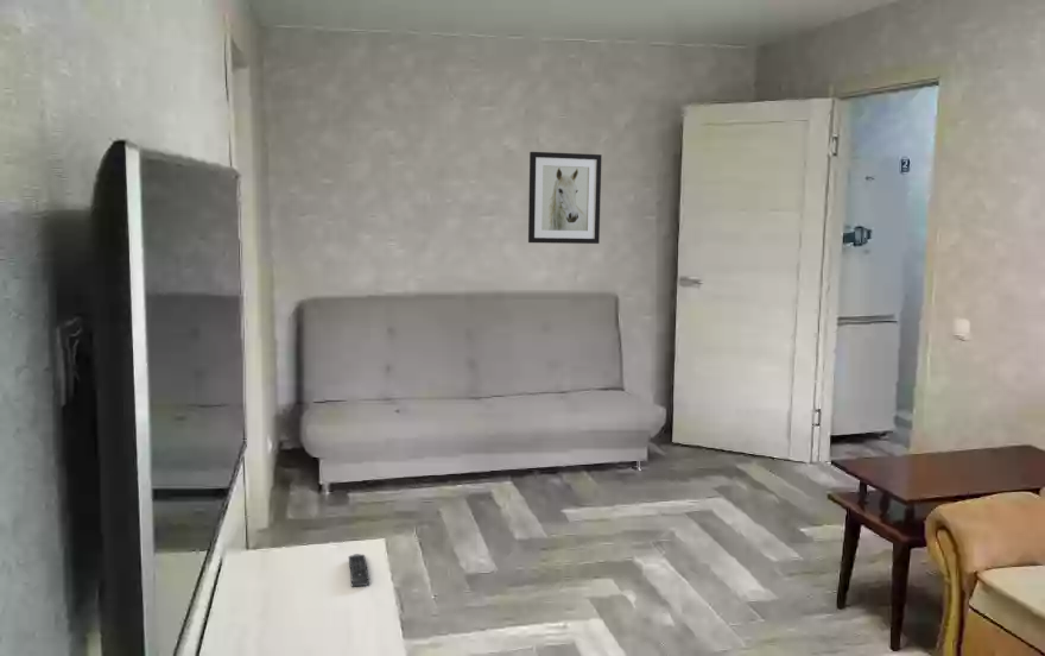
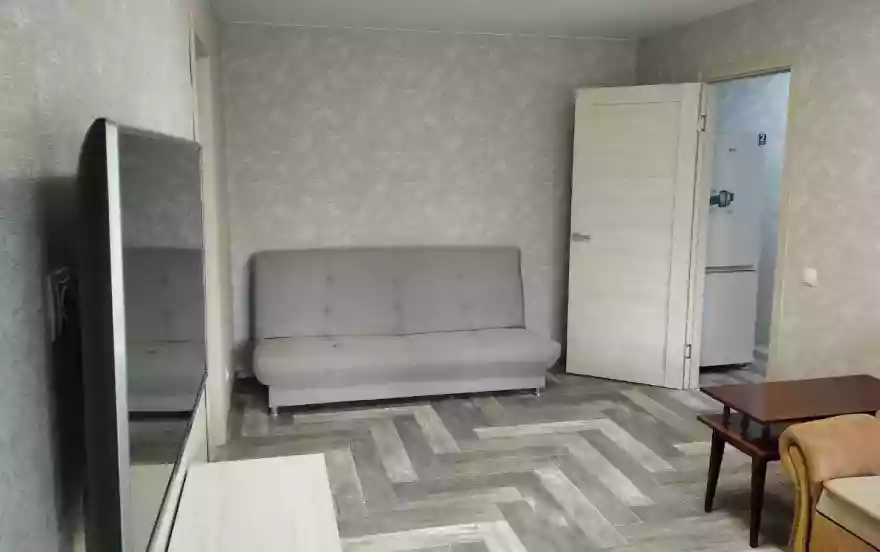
- remote control (357, 567)
- wall art (564, 198)
